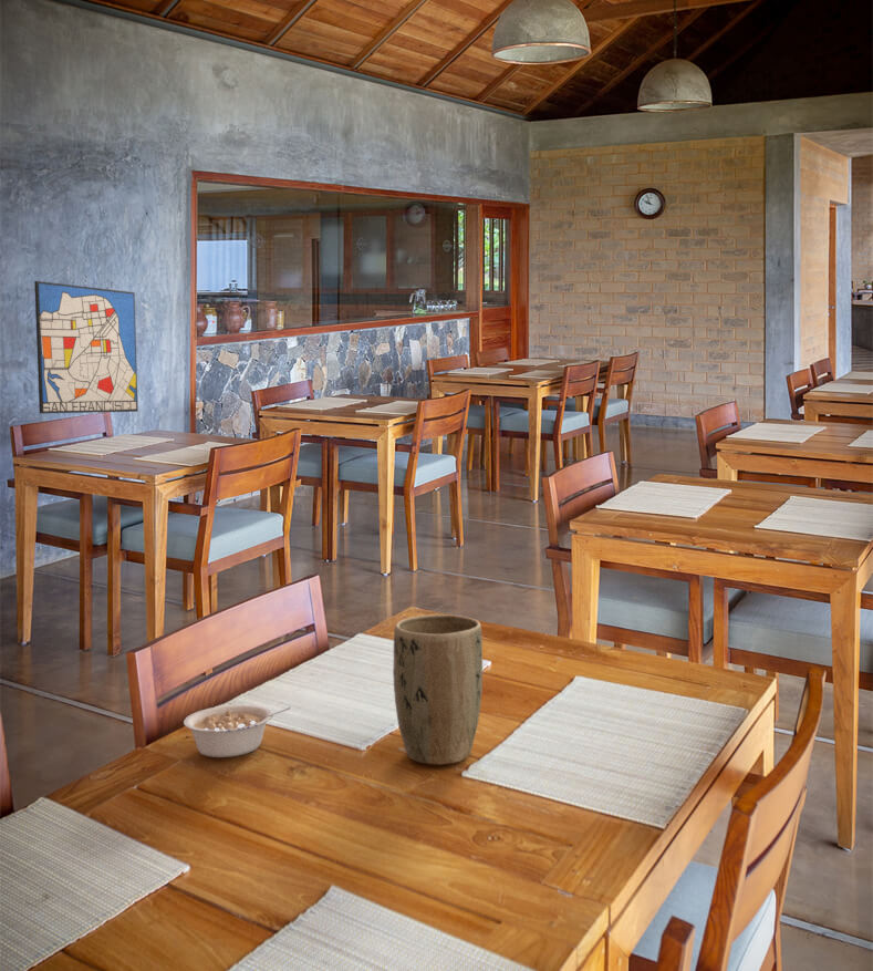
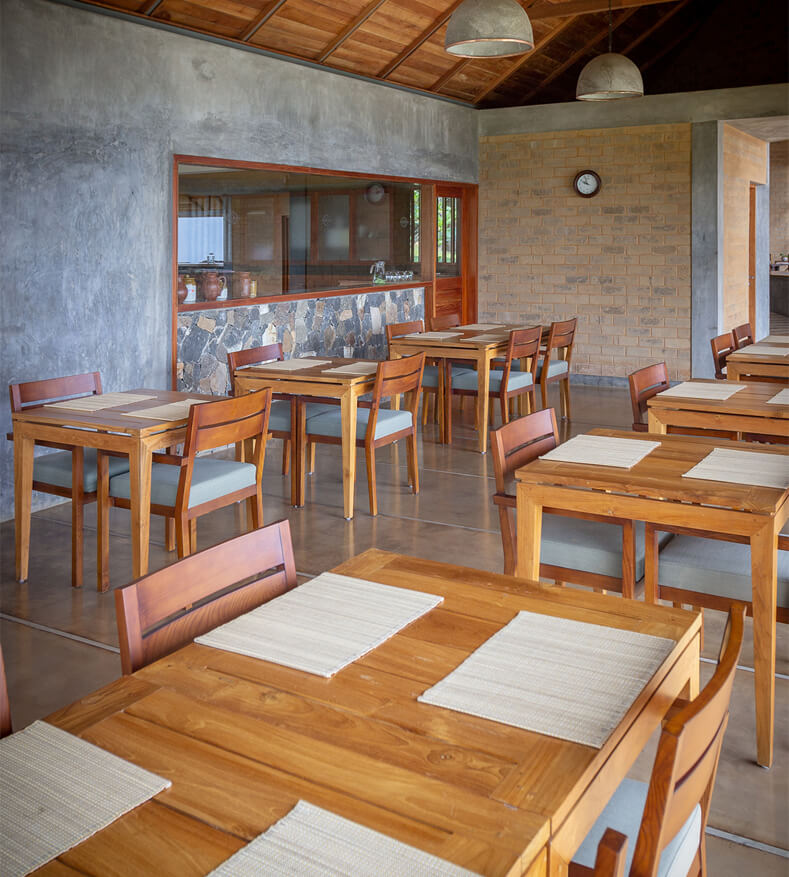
- wall art (89, 350)
- plant pot (438, 689)
- legume (232, 729)
